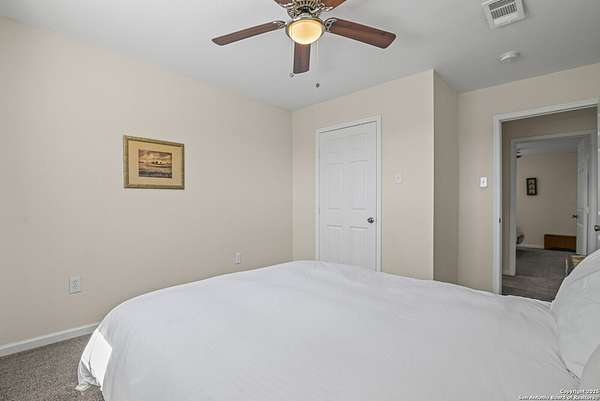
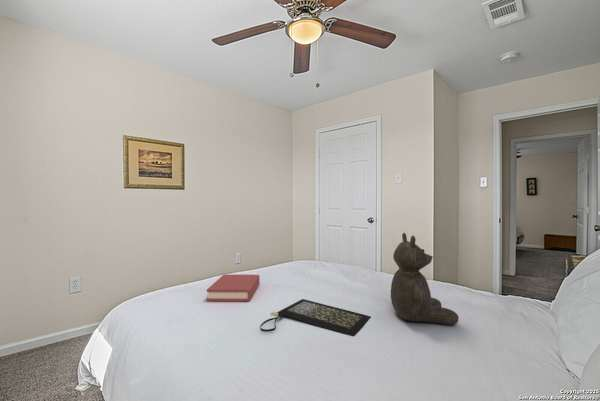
+ clutch bag (319, 314)
+ hardback book (235, 286)
+ teddy bear (421, 276)
